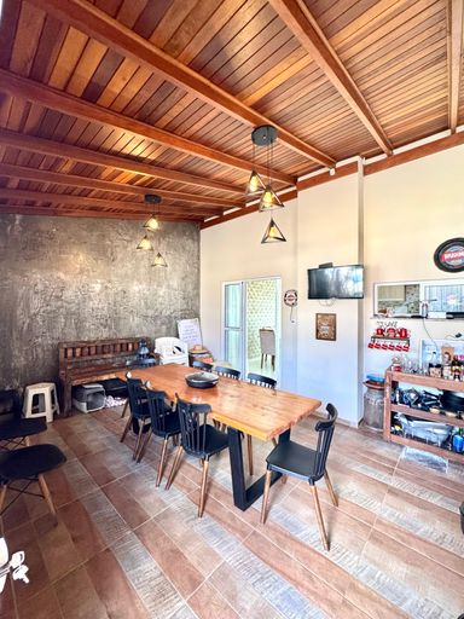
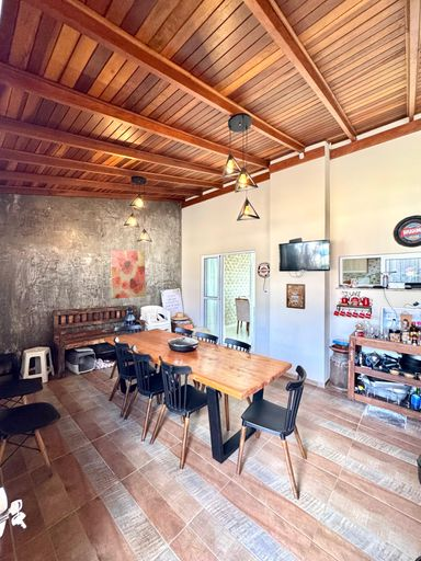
+ wall art (128, 274)
